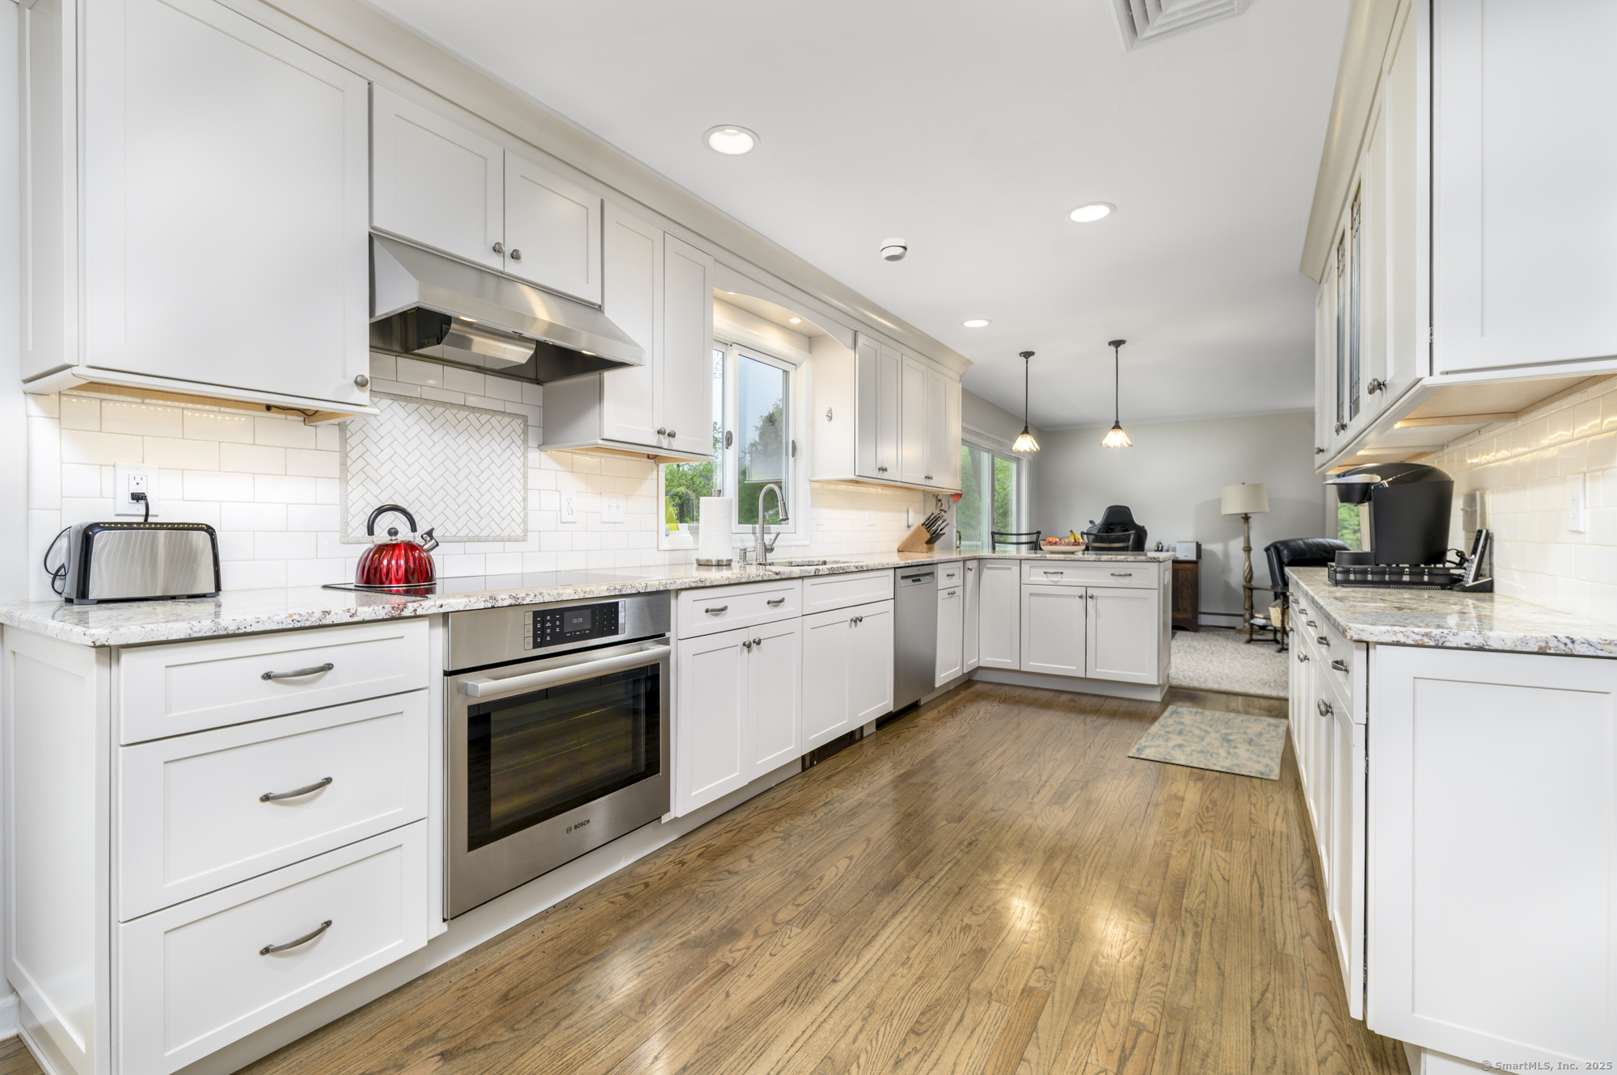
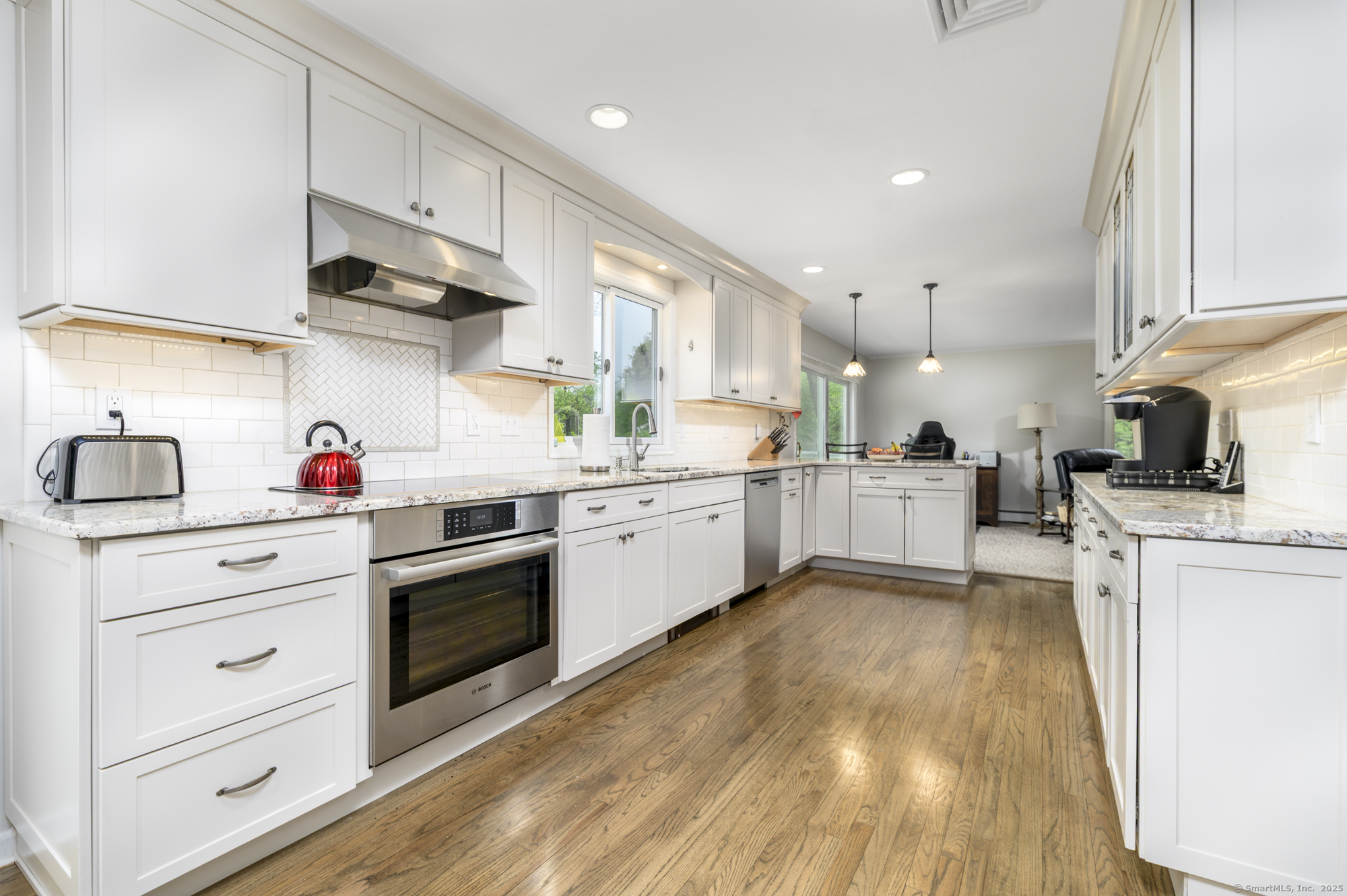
- smoke detector (893, 250)
- rug (1215, 735)
